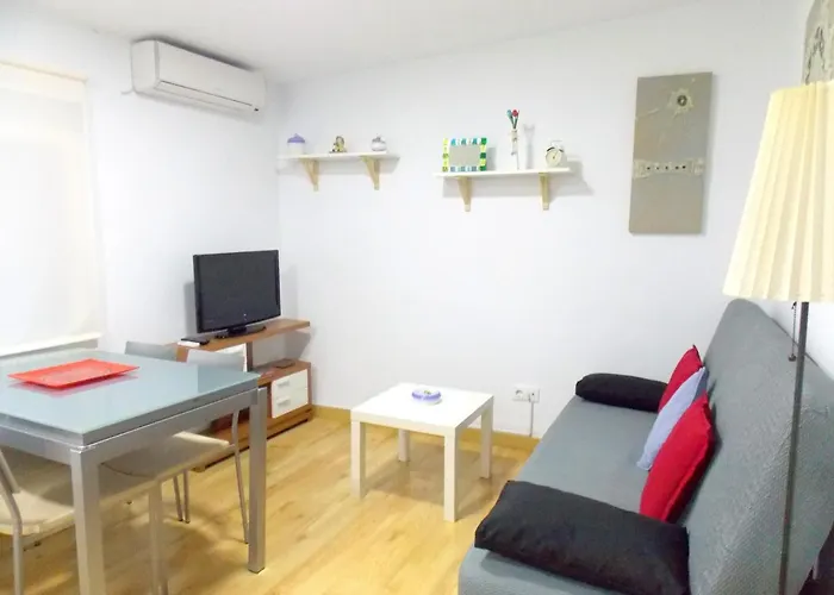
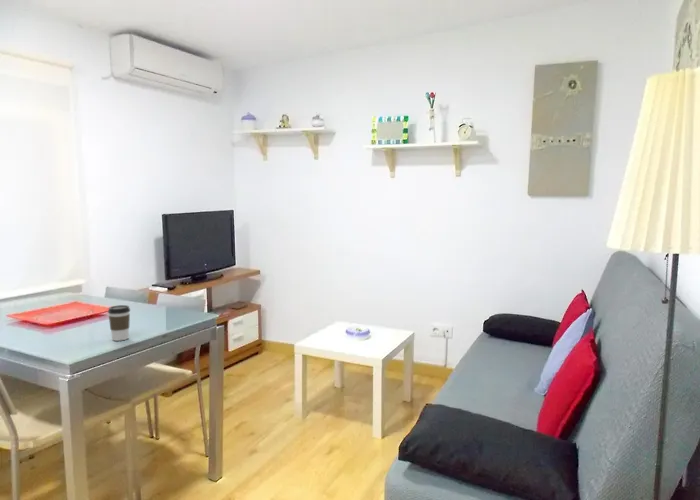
+ coffee cup (119, 322)
